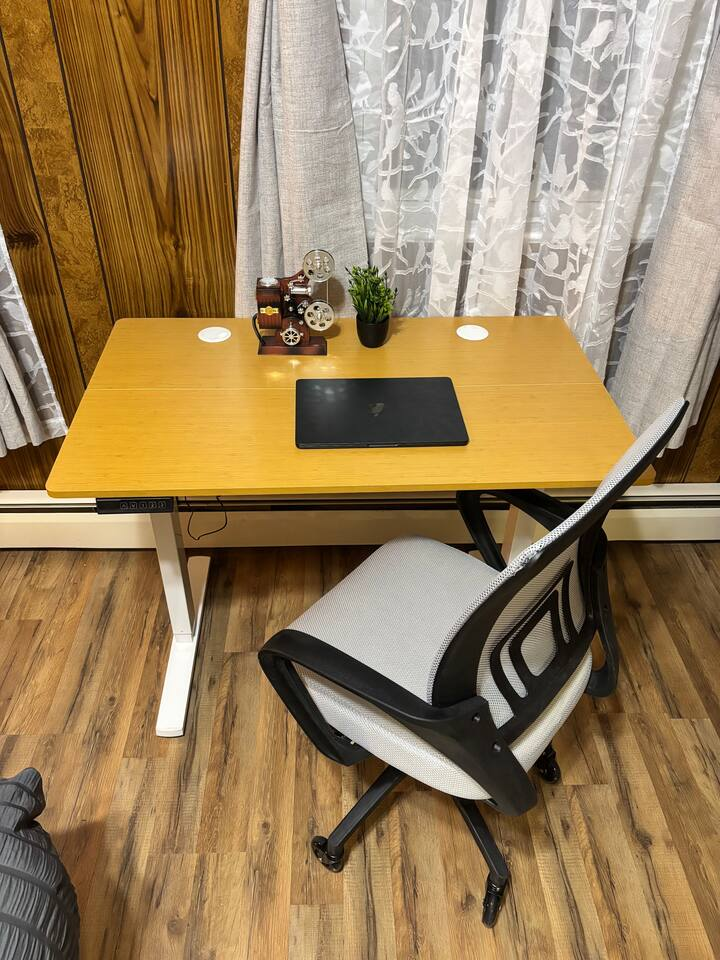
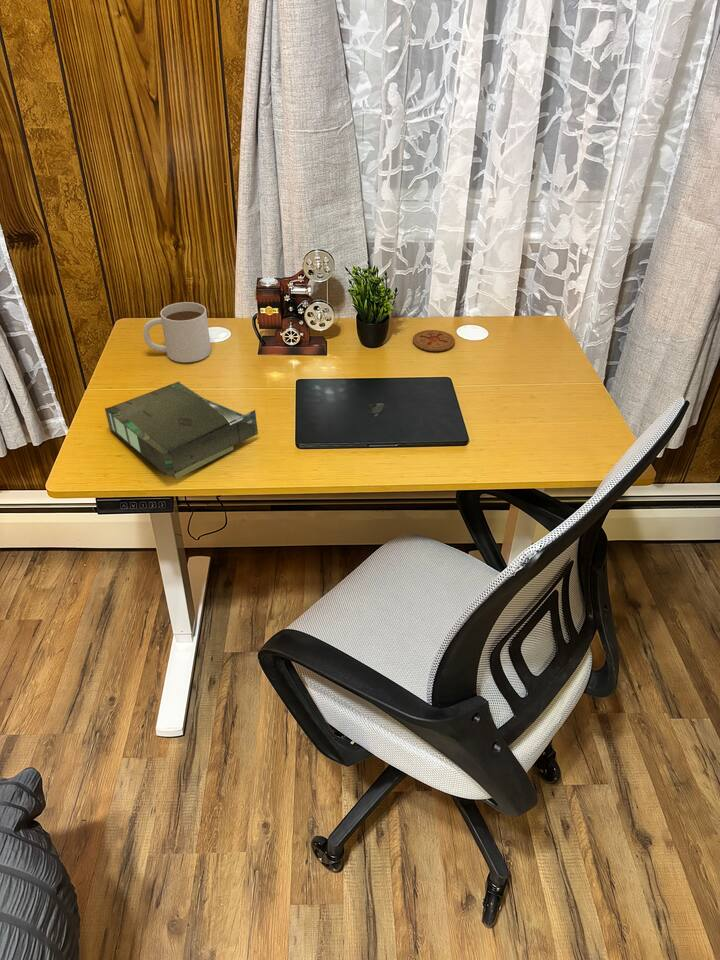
+ box (183, 422)
+ mug (176, 332)
+ coaster (433, 340)
